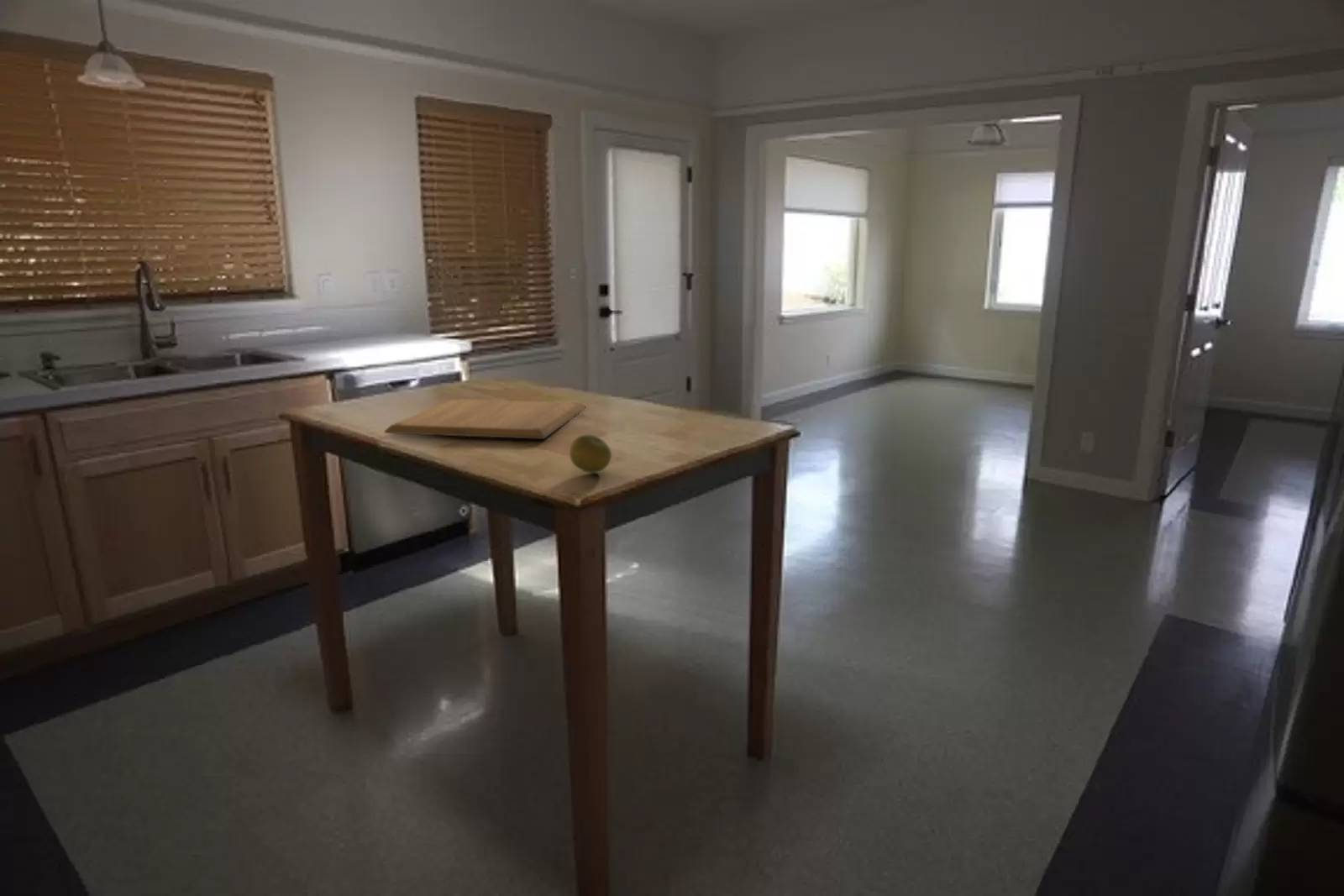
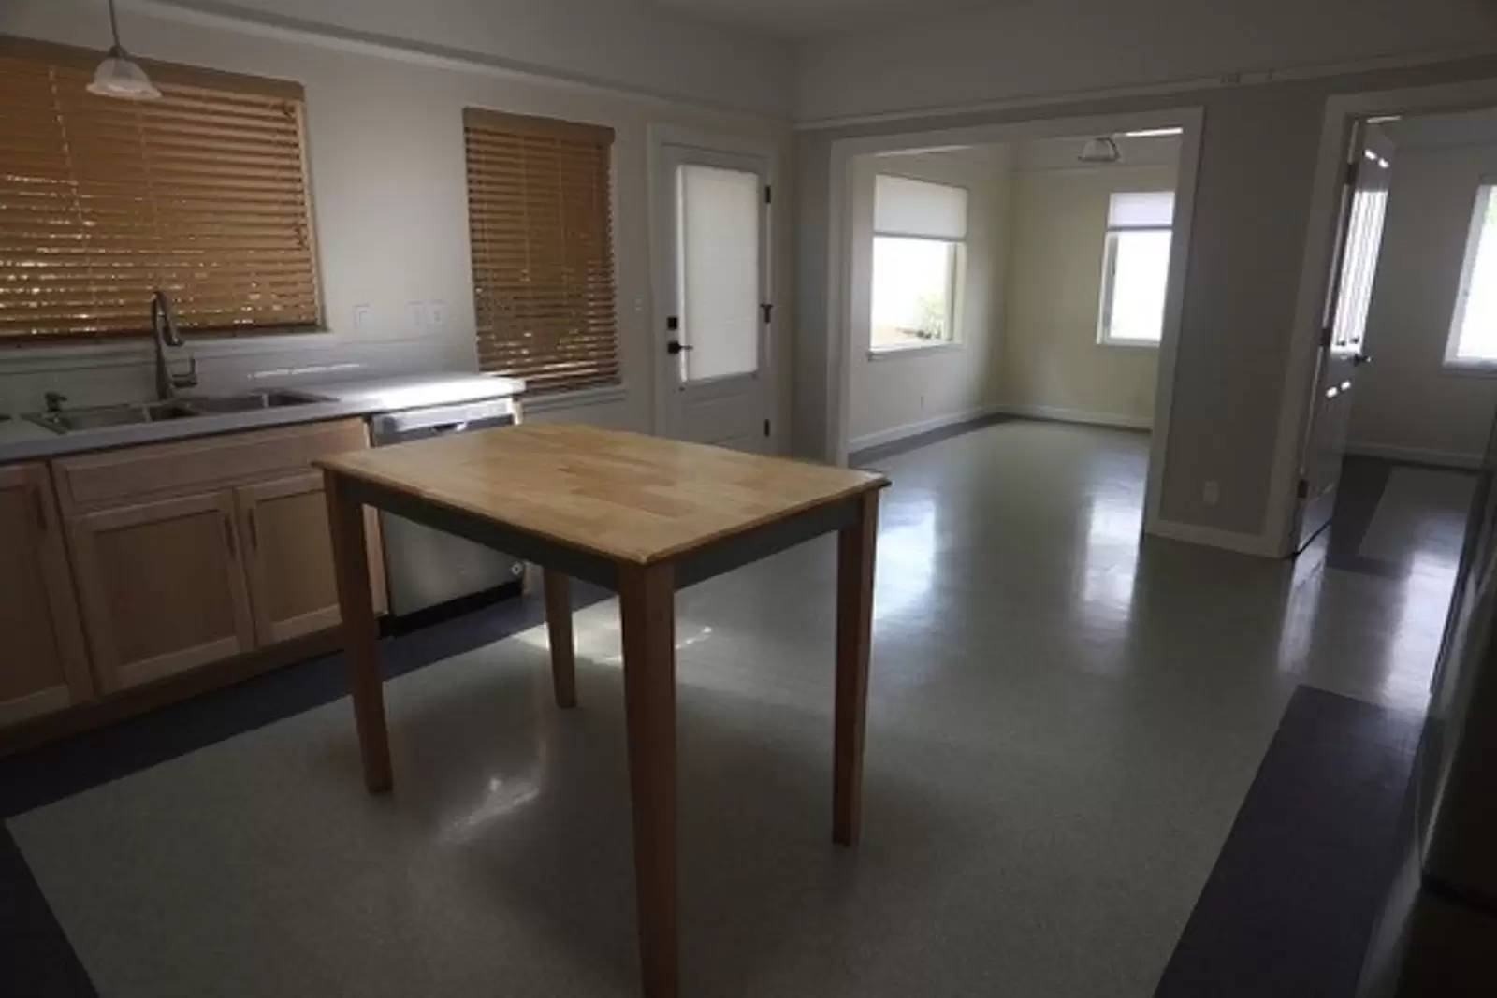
- chopping board (493, 416)
- fruit (590, 453)
